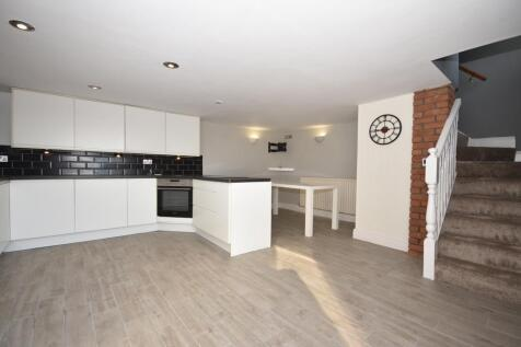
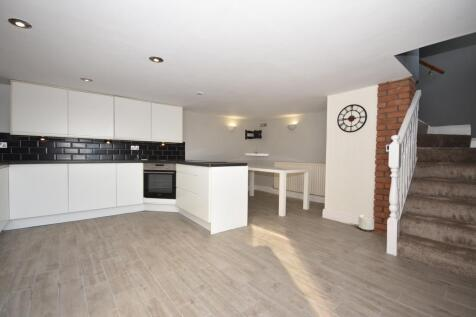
+ planter (366, 223)
